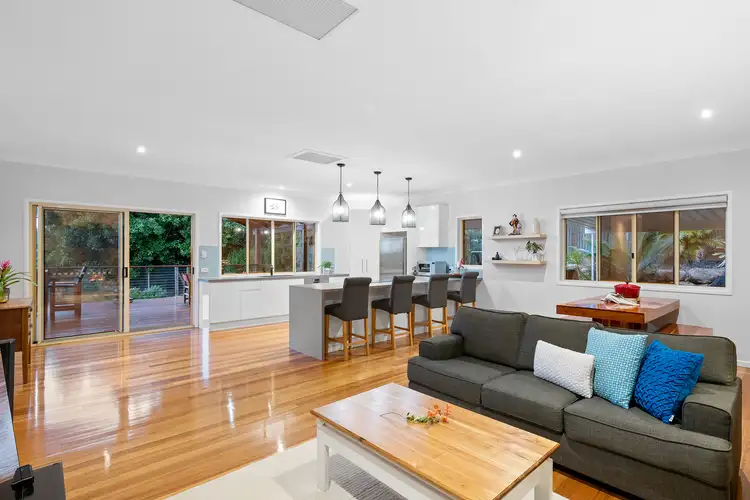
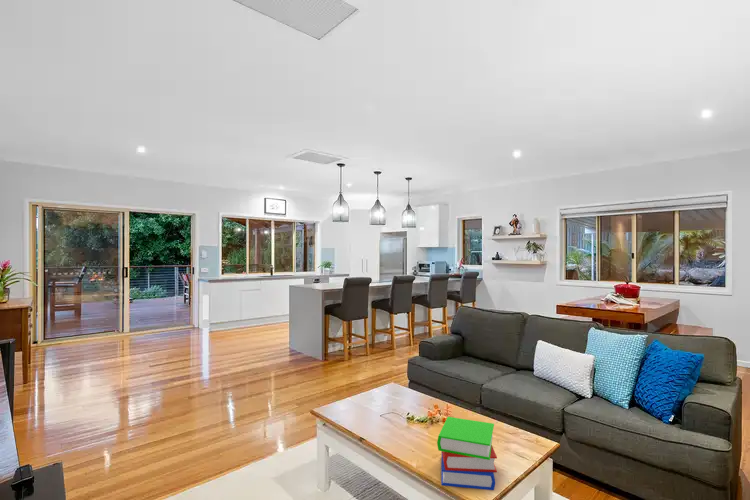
+ book (466, 450)
